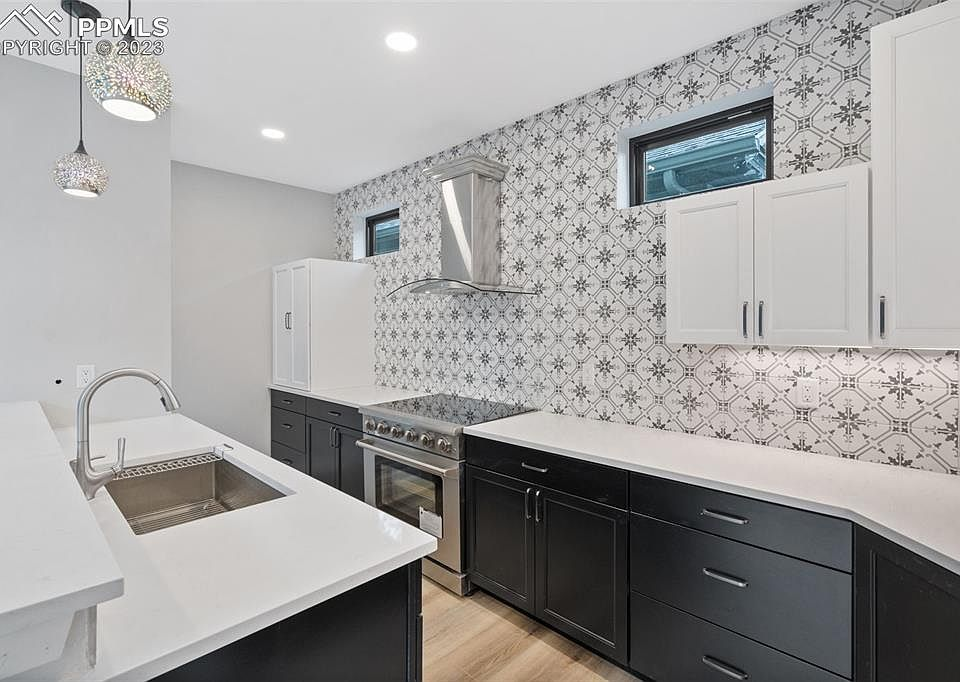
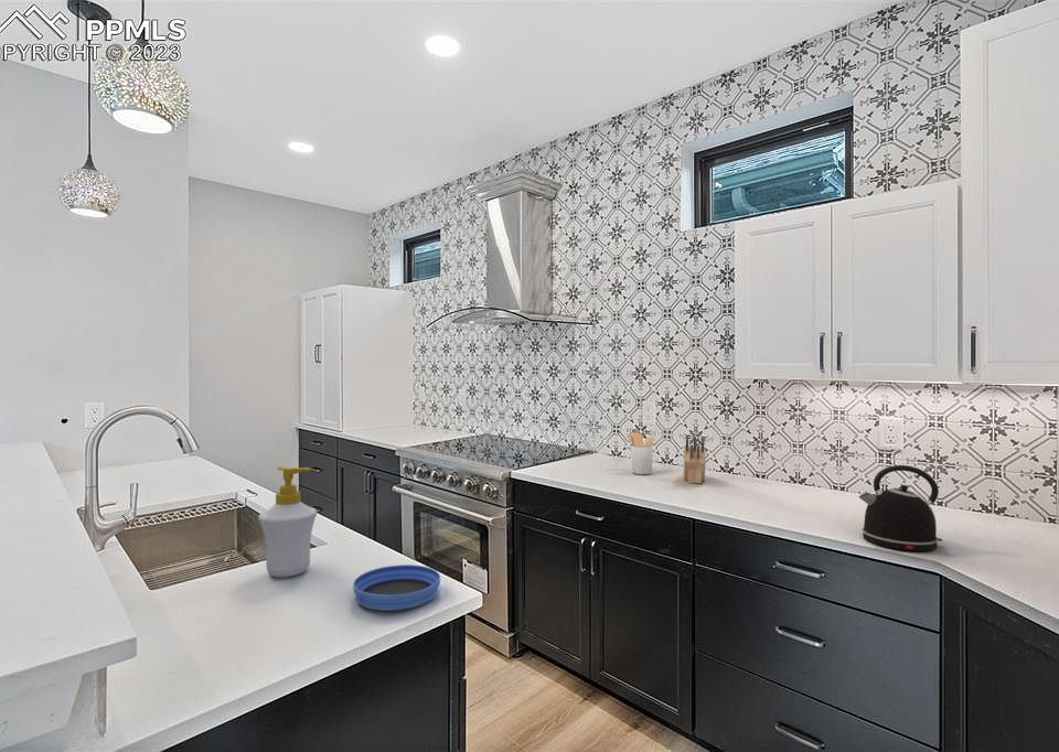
+ bowl (397, 587)
+ kettle (899, 503)
+ soap bottle (288, 519)
+ utensil holder (639, 452)
+ knife block (694, 456)
